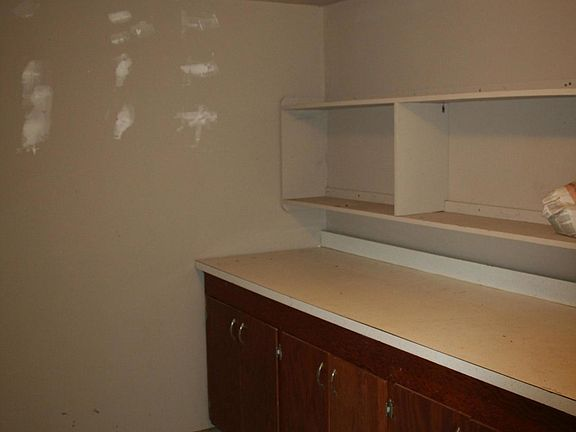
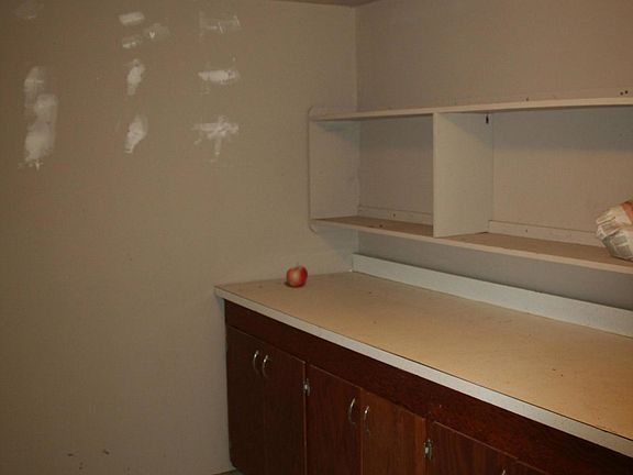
+ apple (297, 275)
